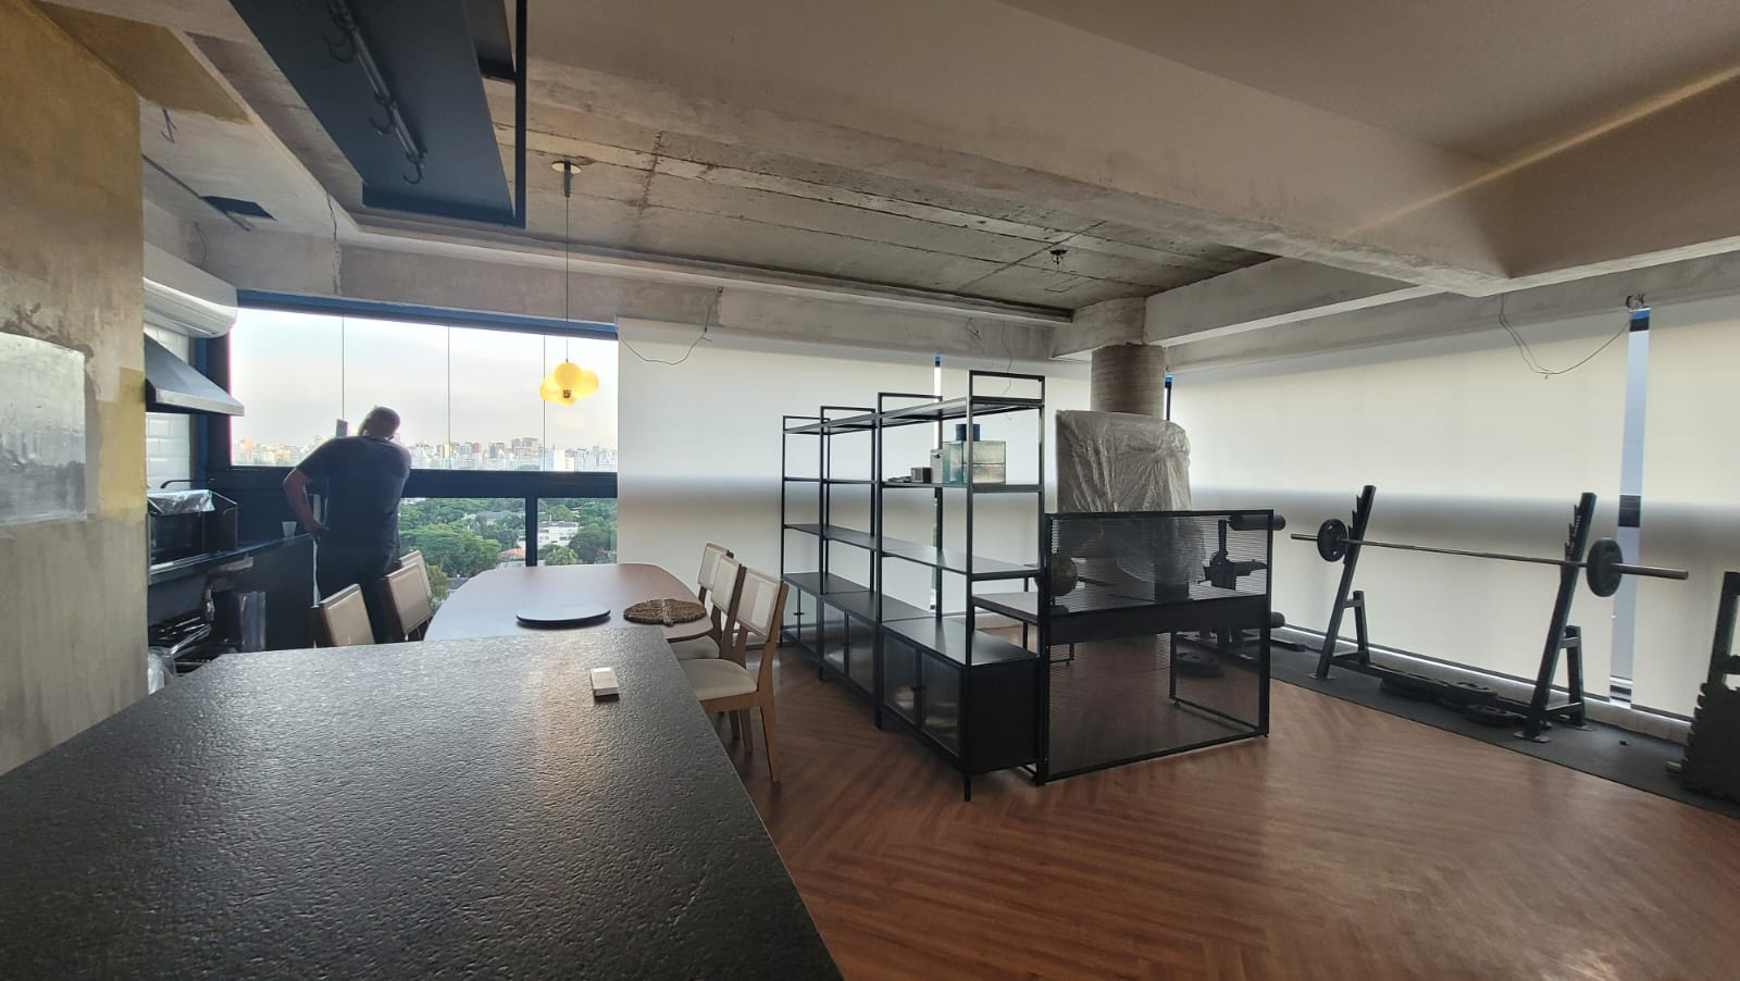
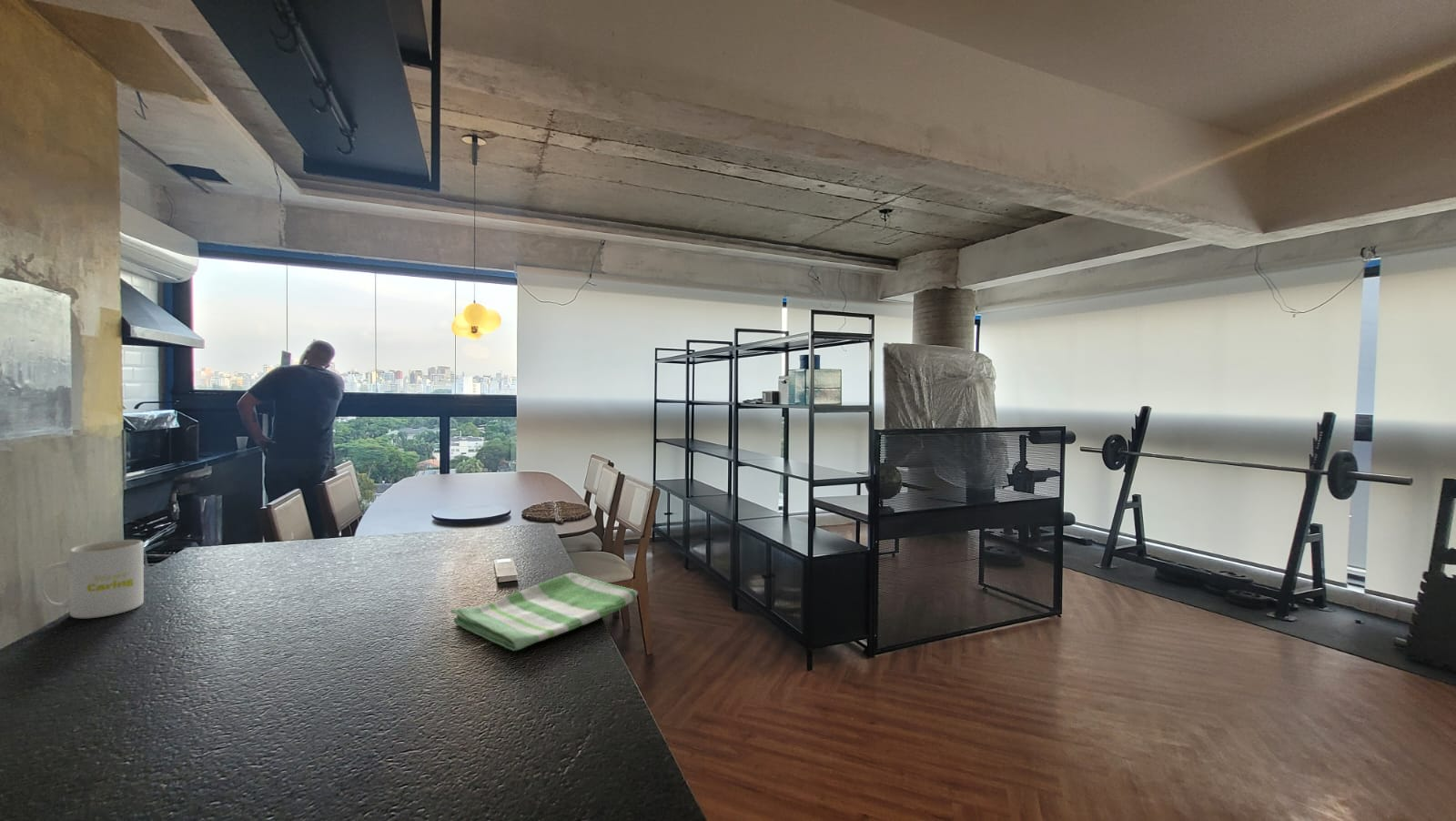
+ dish towel (549, 605)
+ mug (93, 580)
